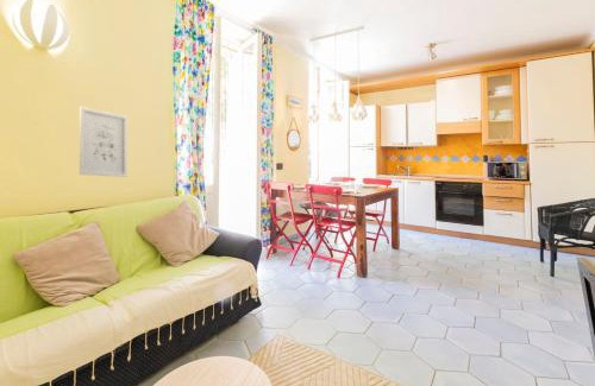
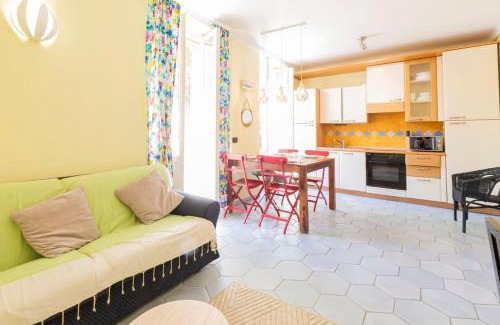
- wall art (105, 144)
